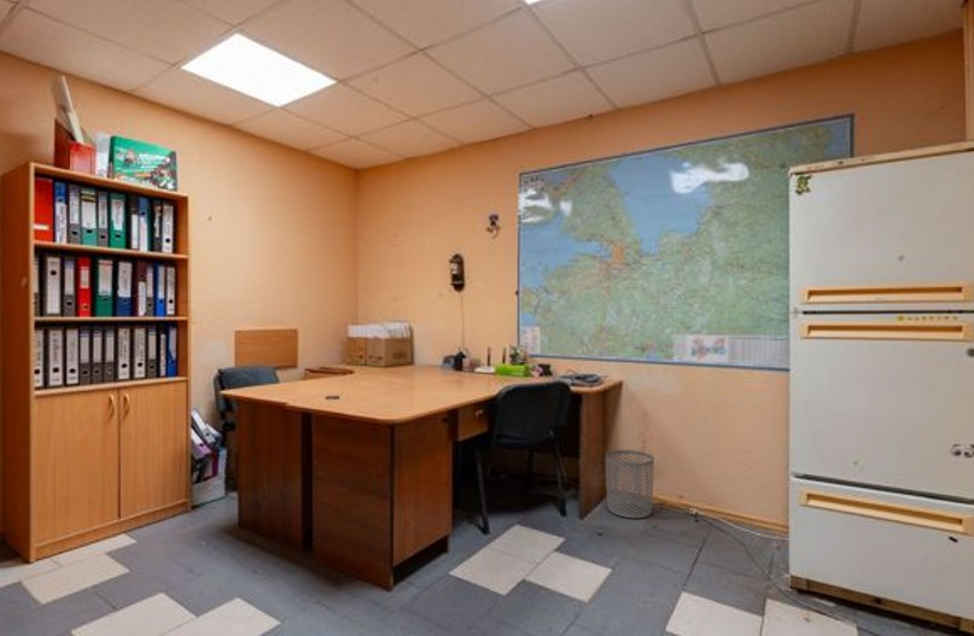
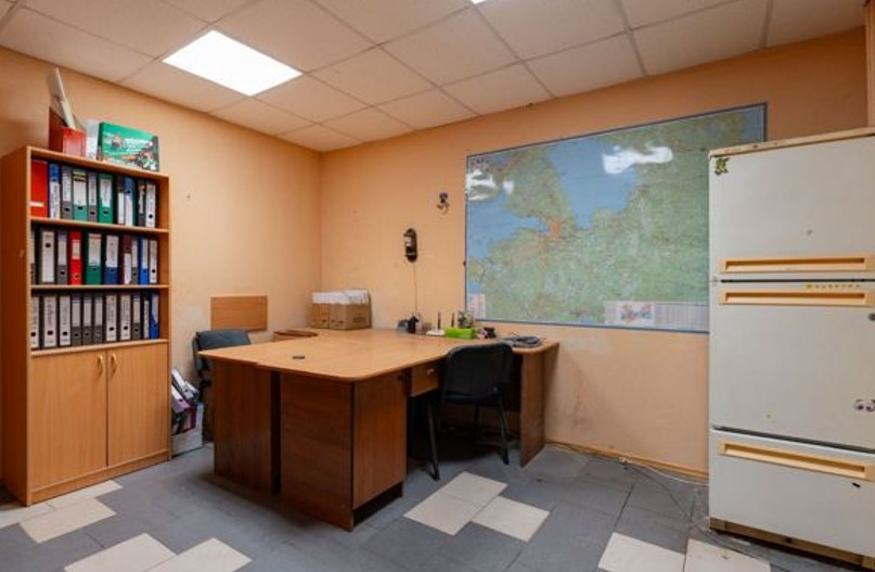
- waste bin (629, 482)
